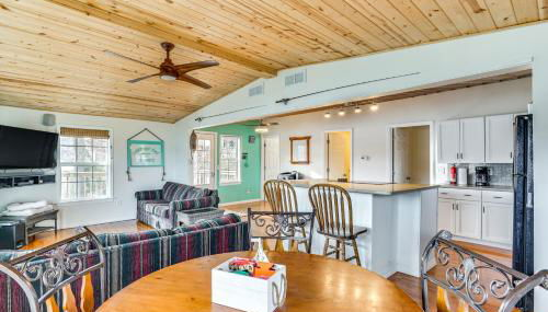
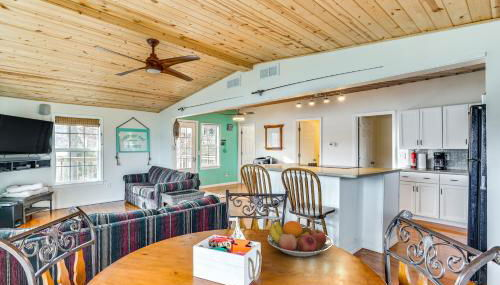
+ fruit bowl (299, 236)
